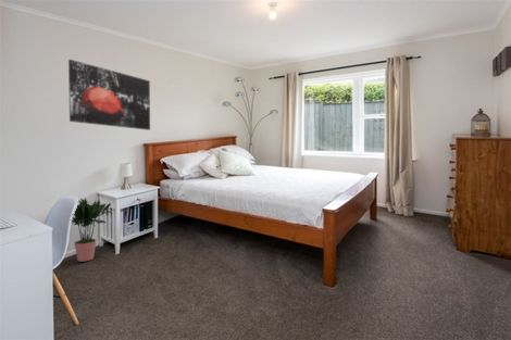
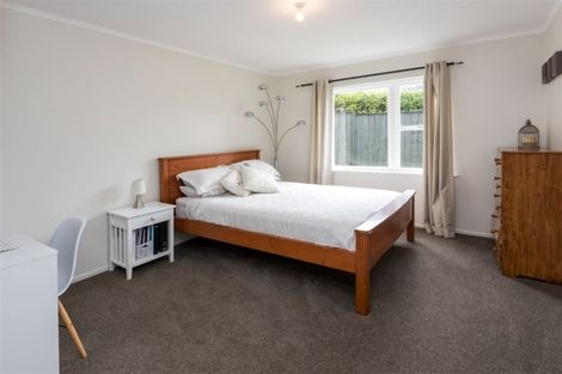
- potted plant (85, 228)
- wall art (113, 99)
